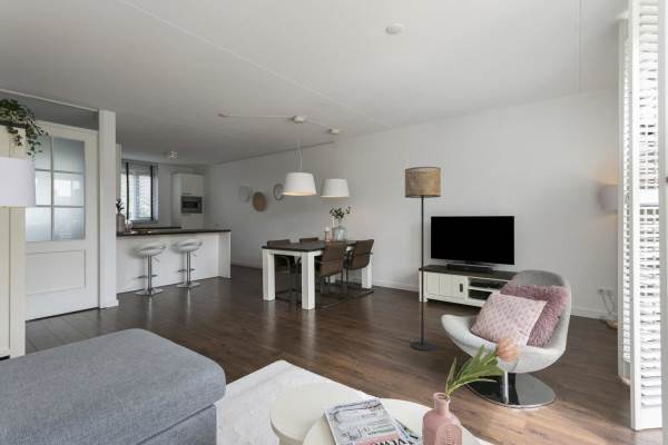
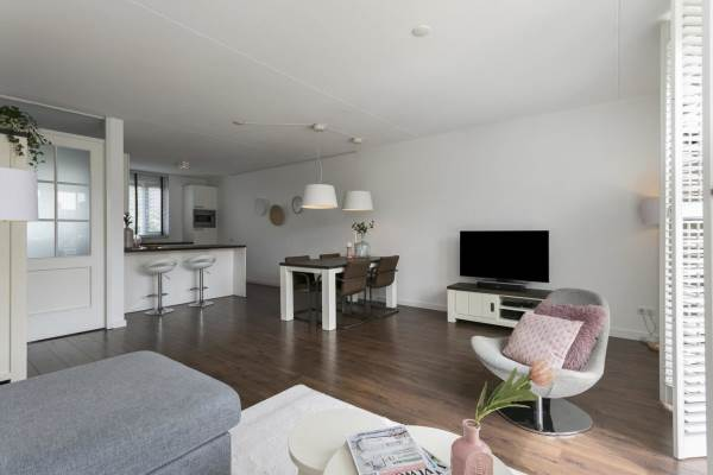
- floor lamp (422, 257)
